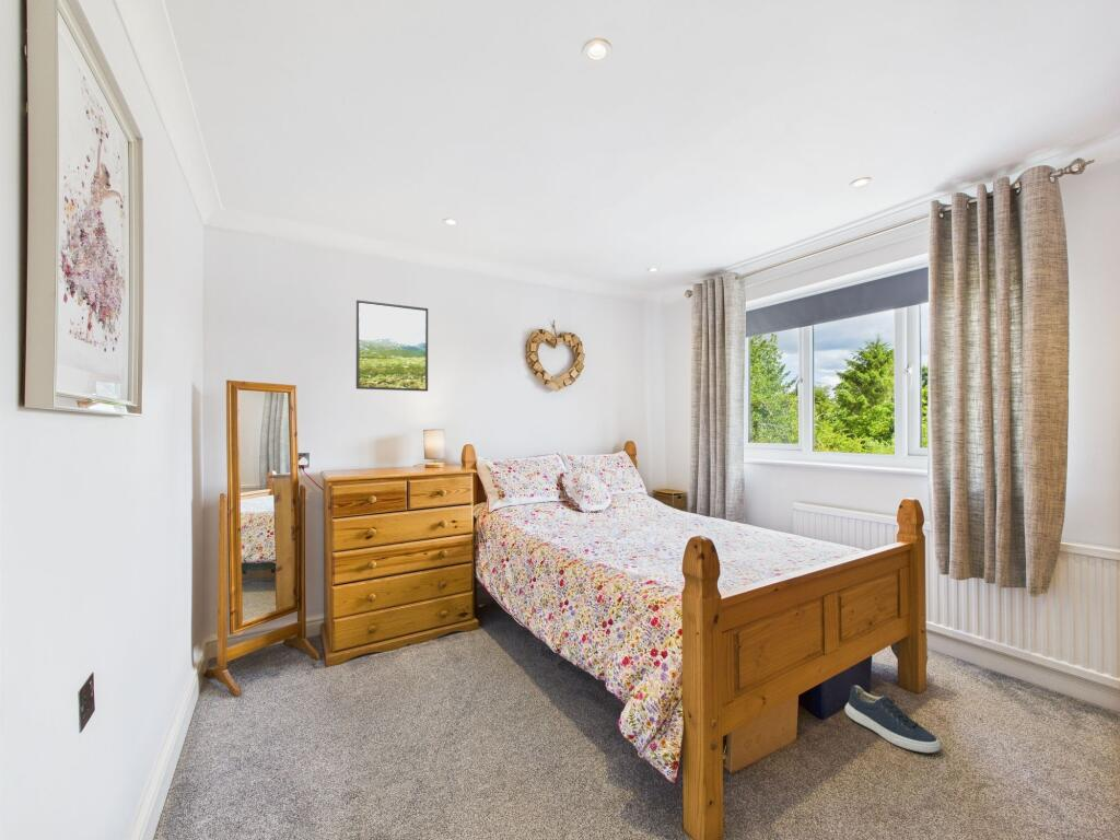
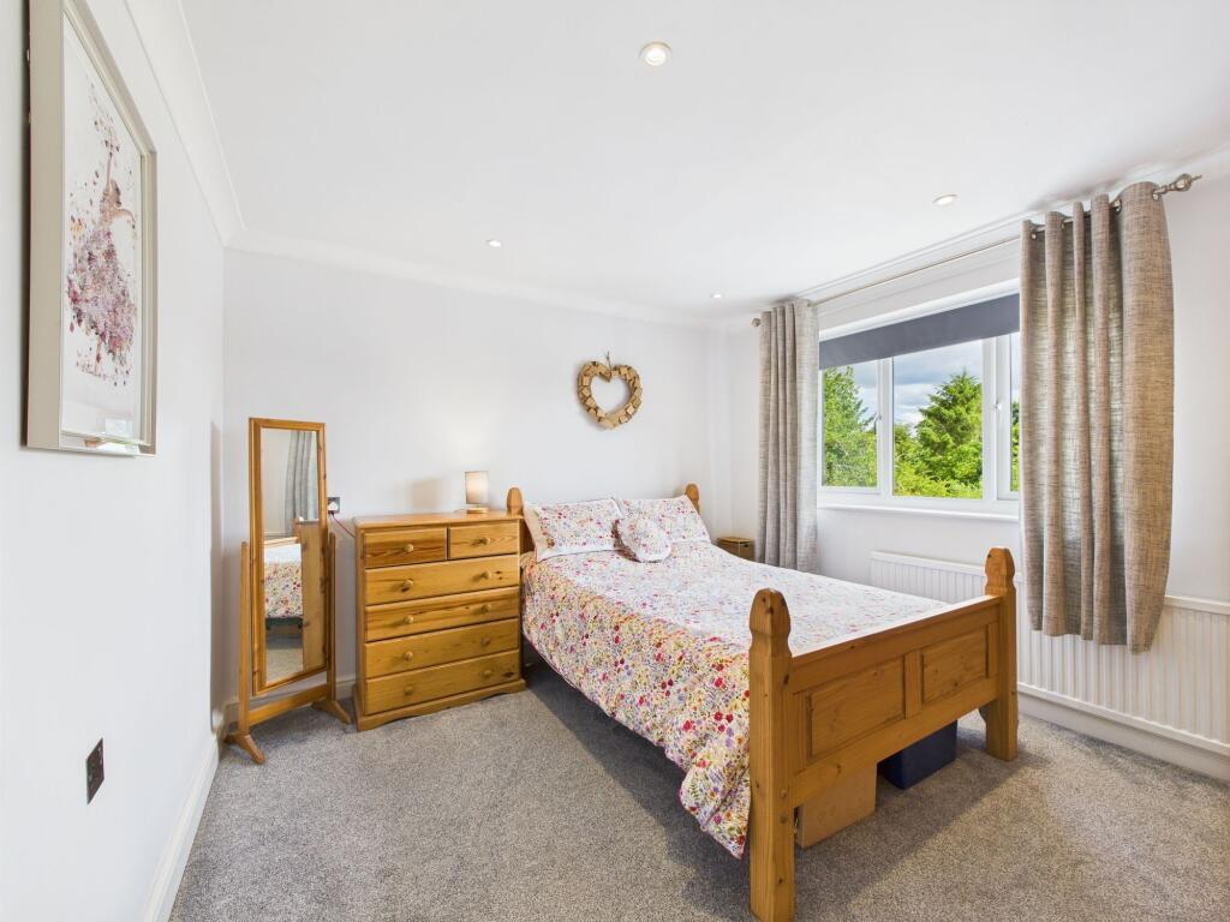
- shoe (888, 716)
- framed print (393, 347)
